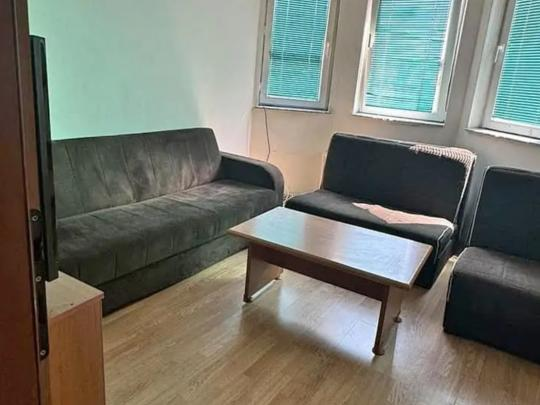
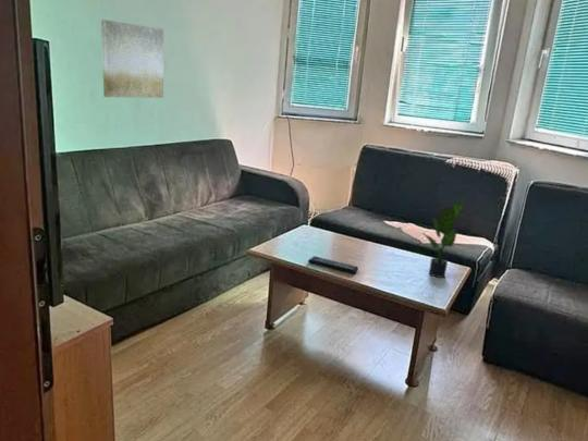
+ wall art (134, 61)
+ potted plant (444, 237)
+ remote control (332, 265)
